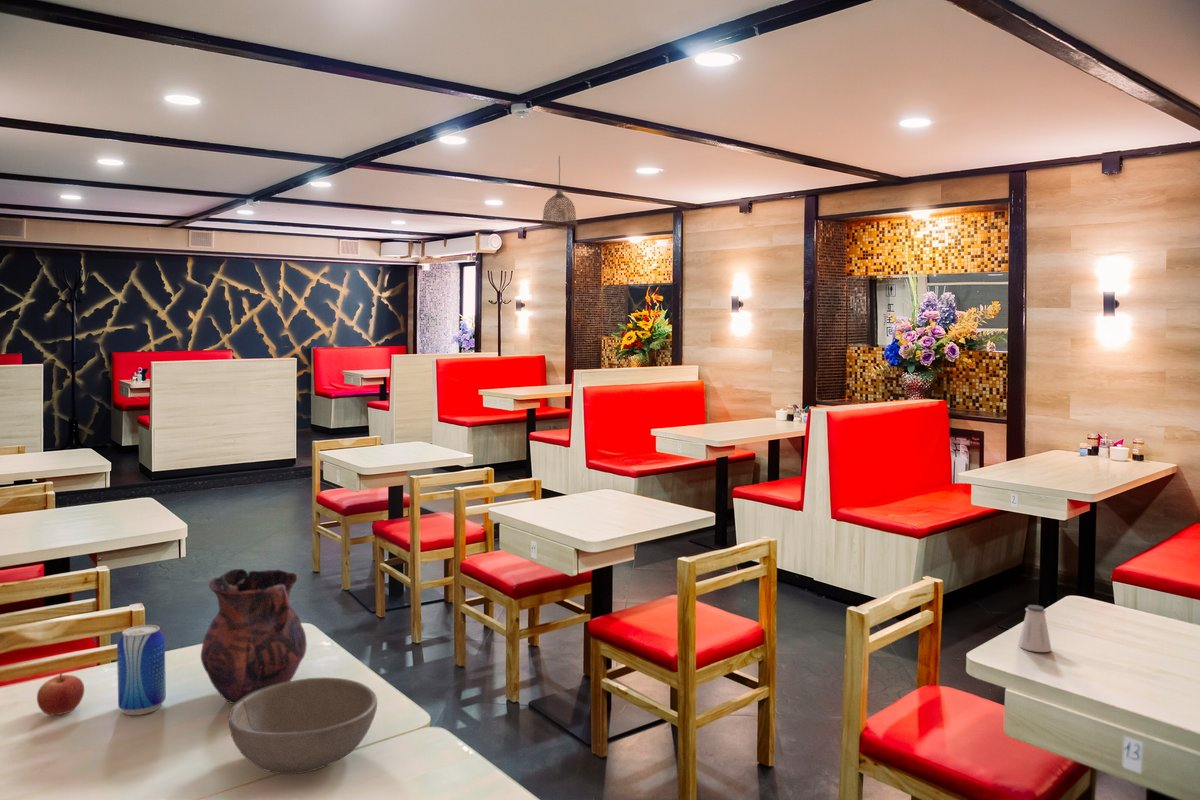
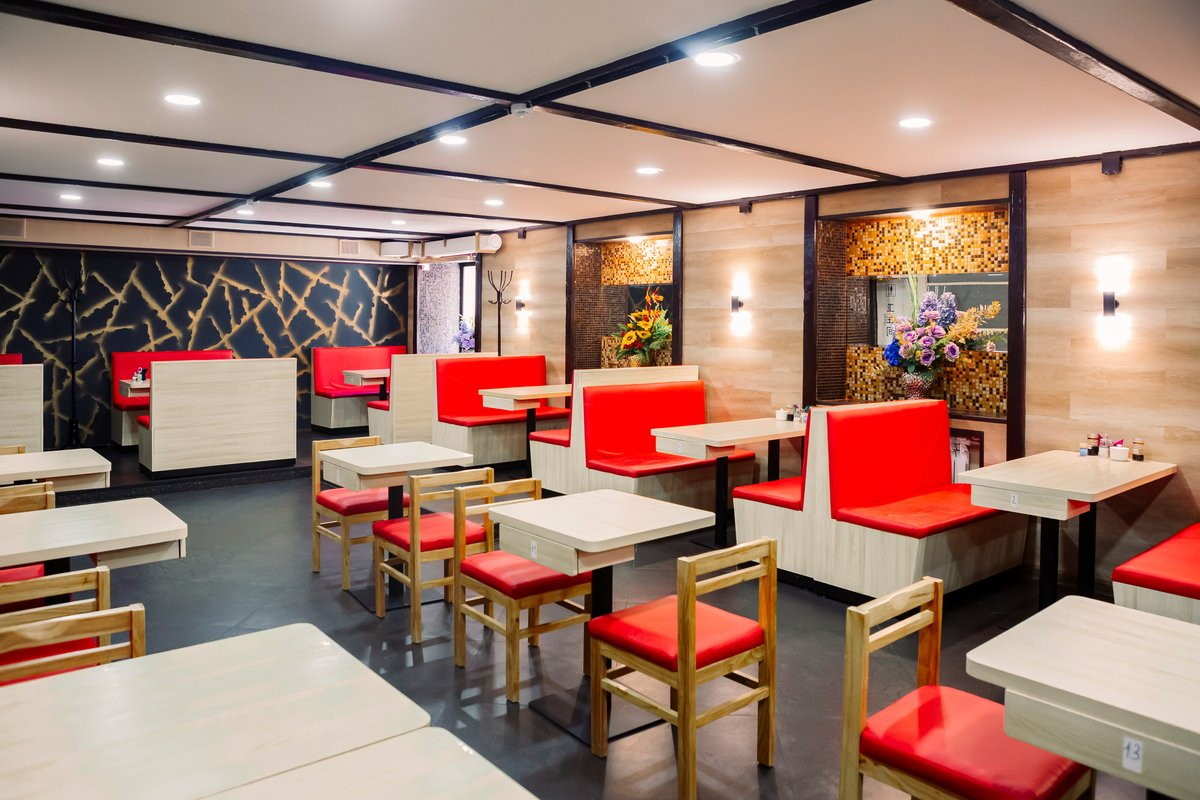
- pendant lamp (559, 191)
- beer can (141, 669)
- apple (61, 692)
- saltshaker (1035, 627)
- vase (254, 636)
- bowl (305, 732)
